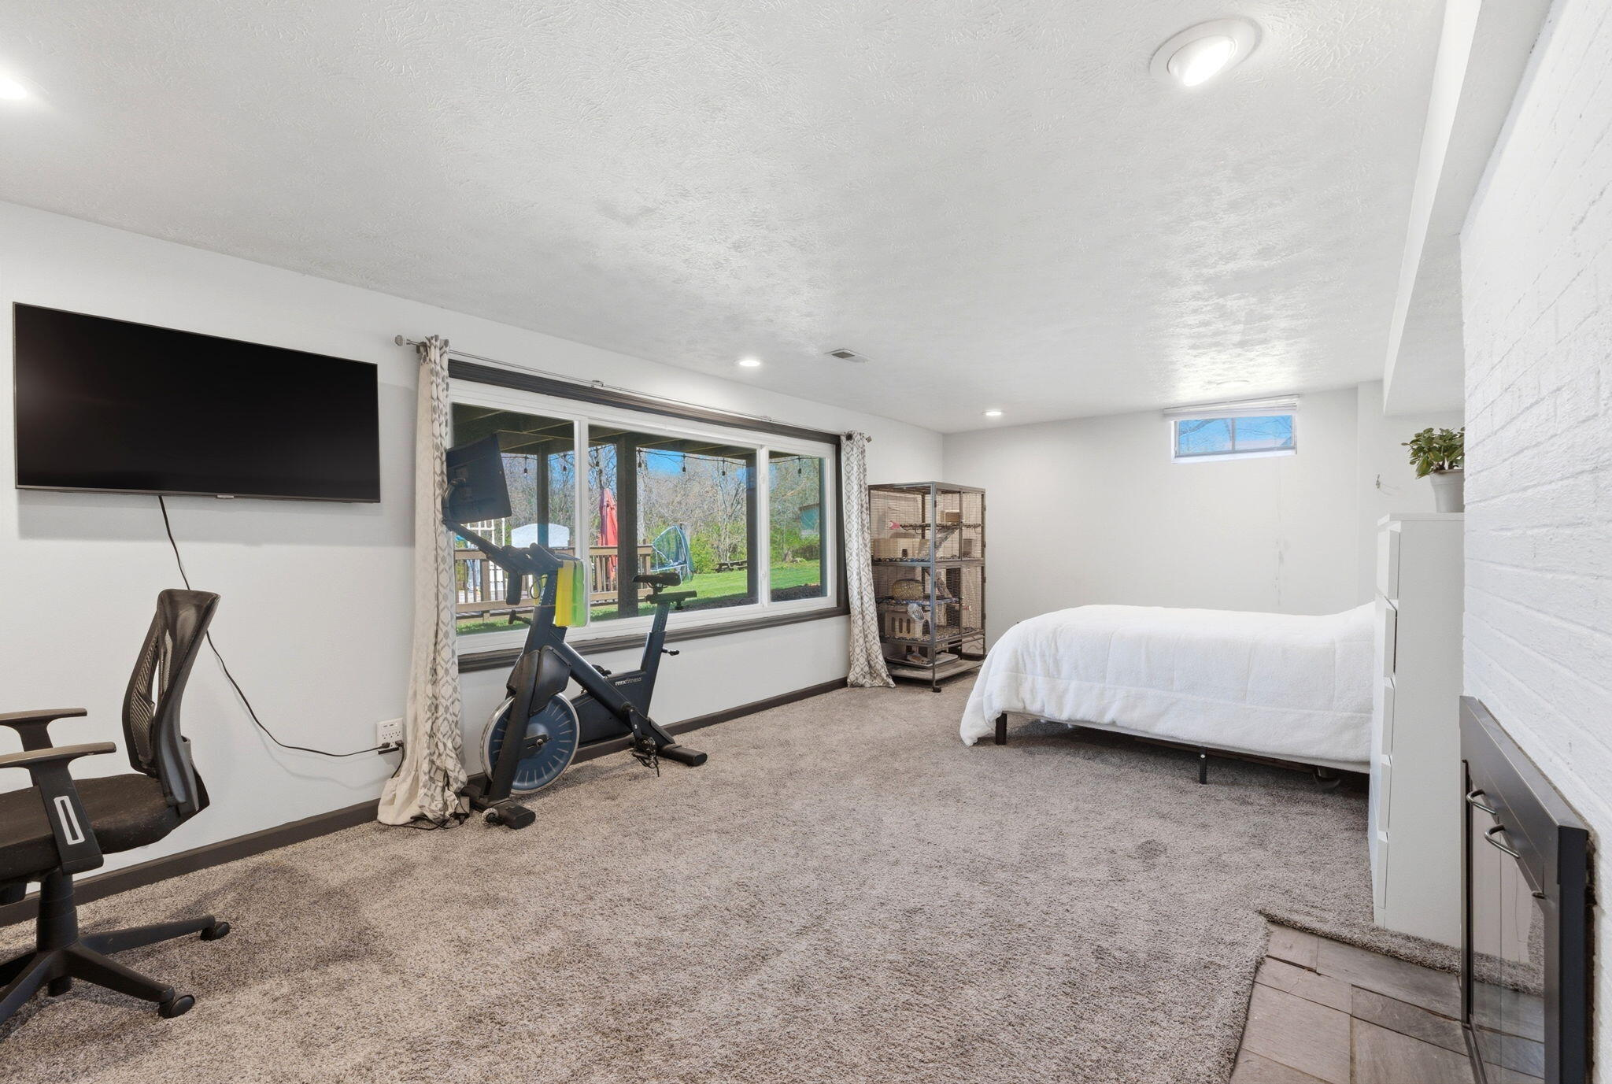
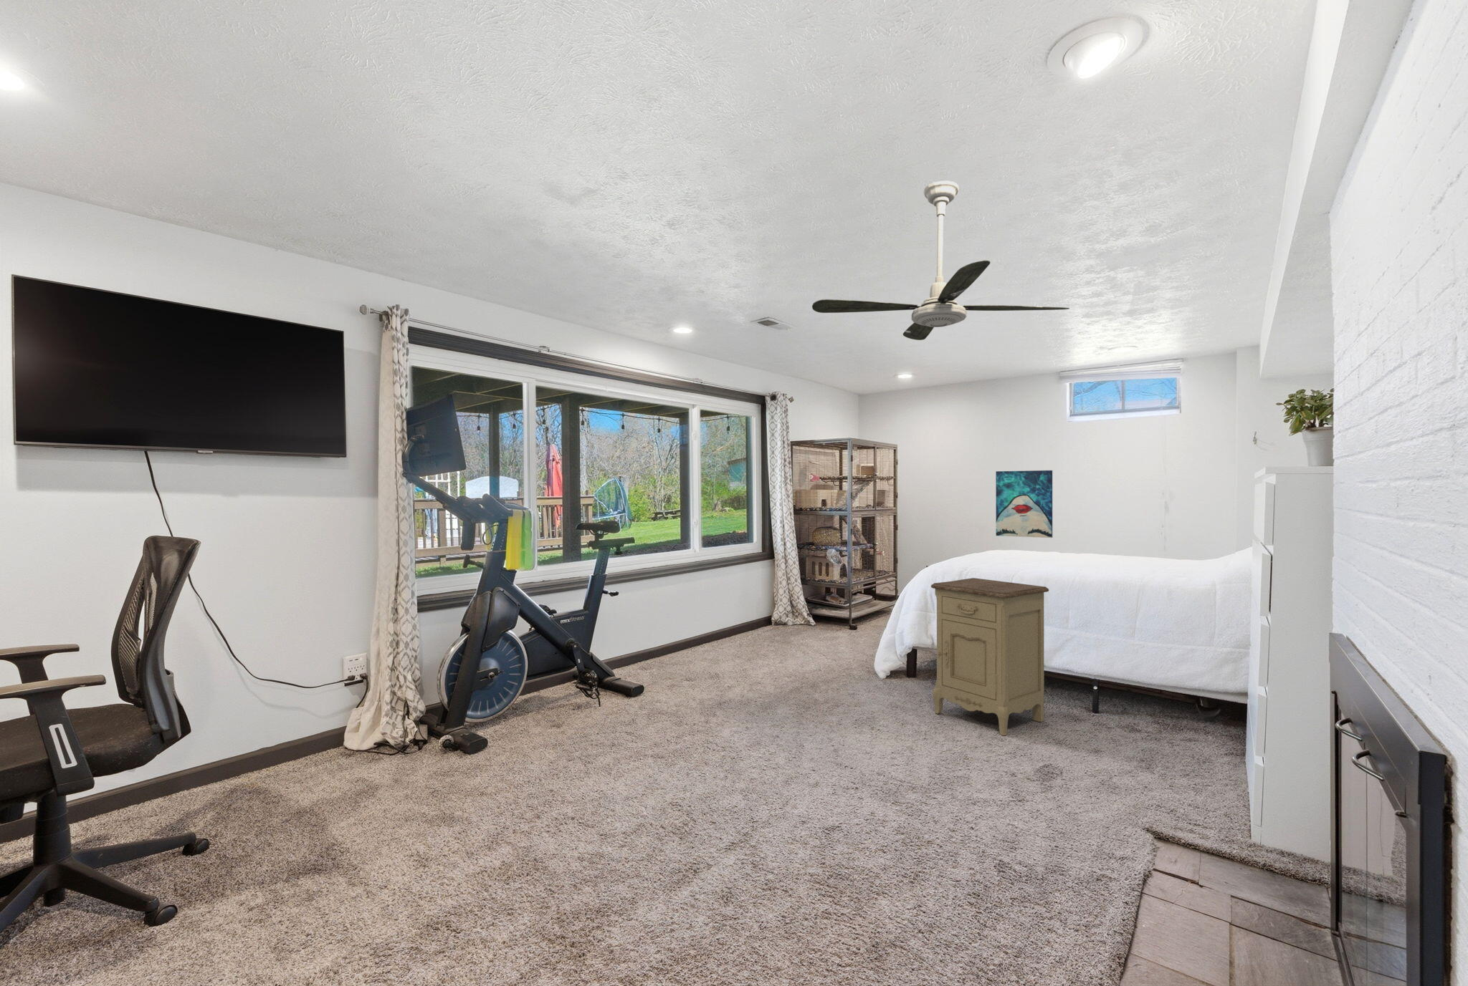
+ wall art (1023, 503)
+ ceiling fan (938, 253)
+ nightstand (985, 651)
